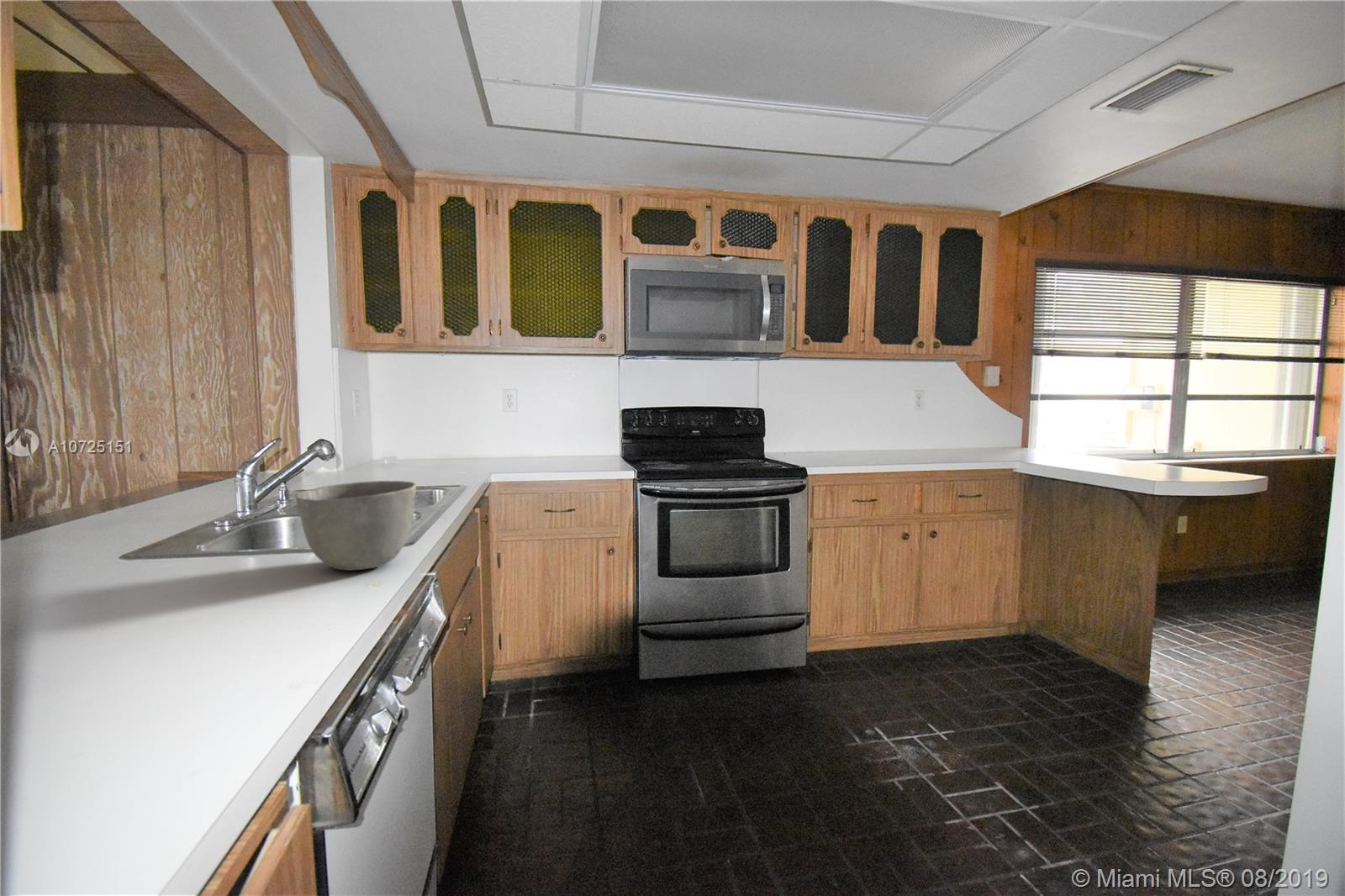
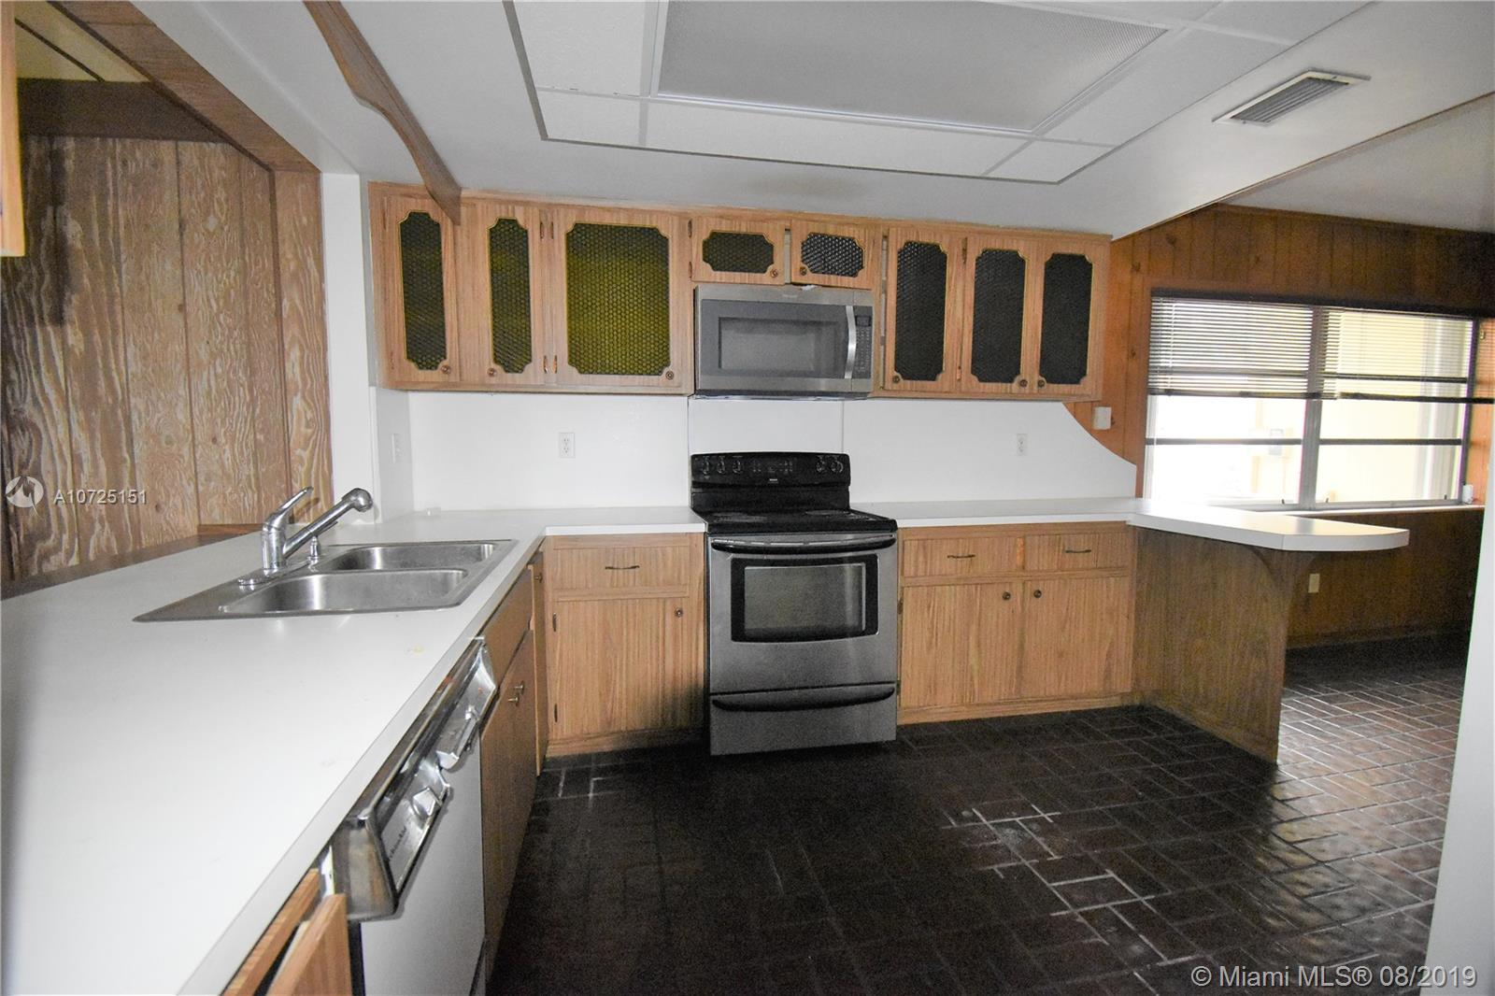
- bowl (360, 525)
